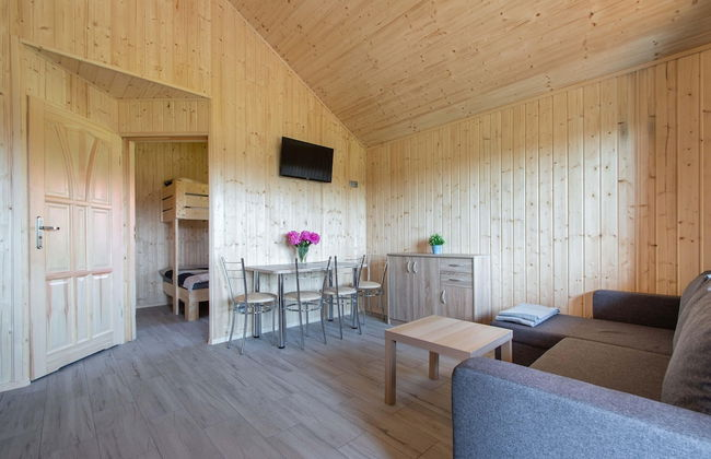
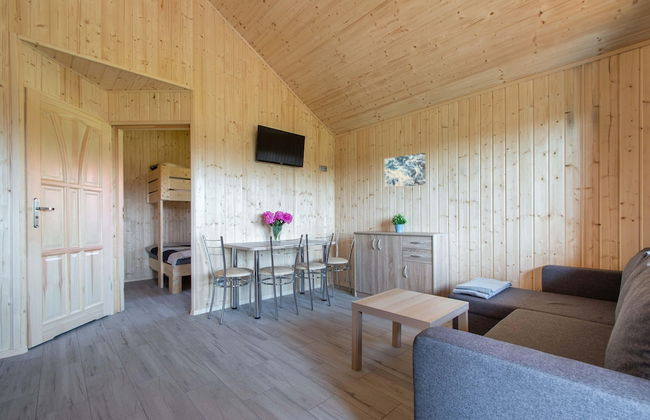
+ wall art (403, 171)
